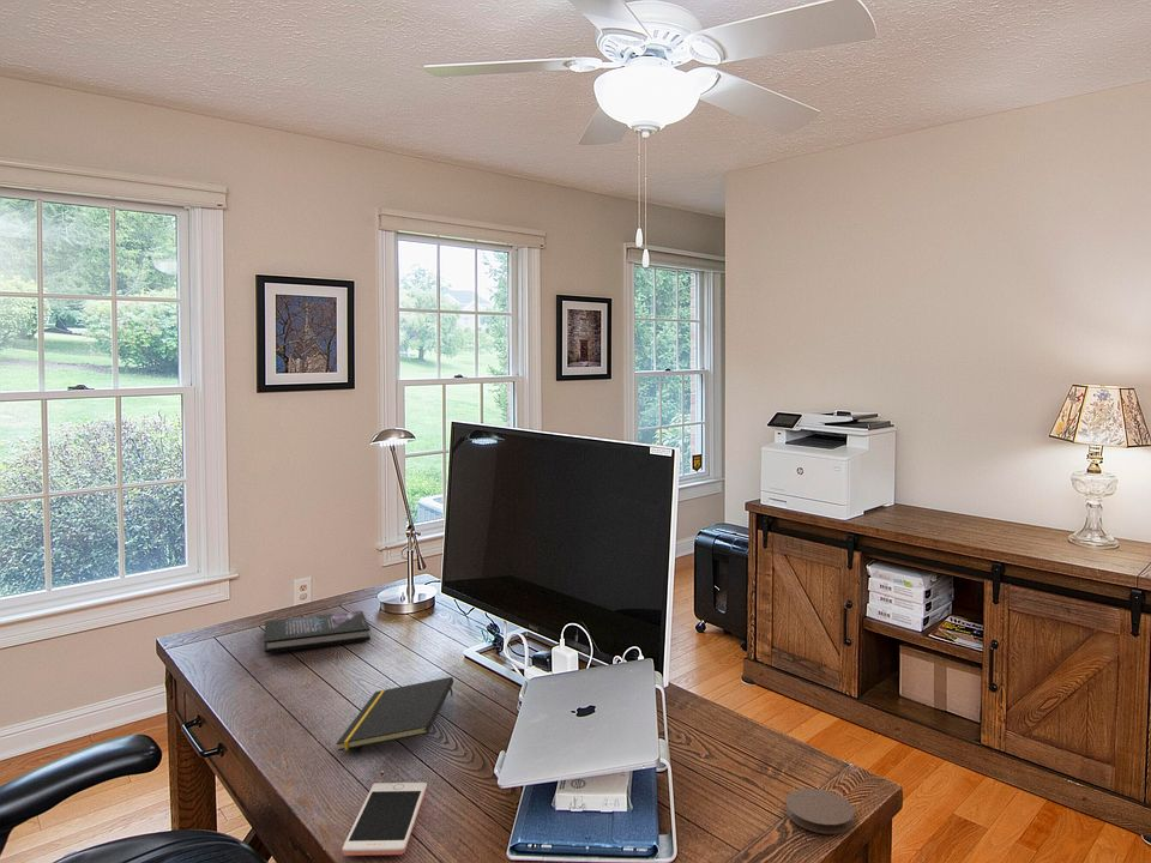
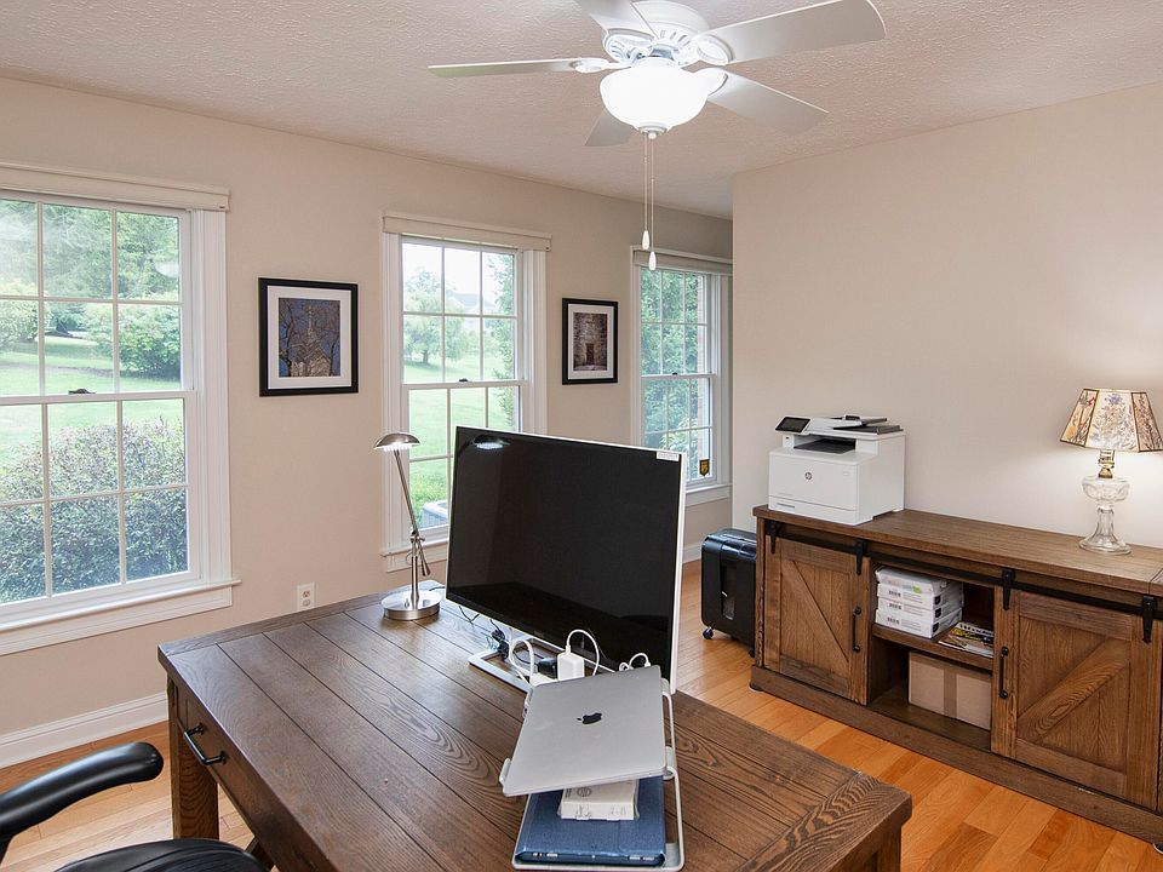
- cell phone (387, 815)
- book (317, 630)
- coaster (819, 809)
- notepad (399, 711)
